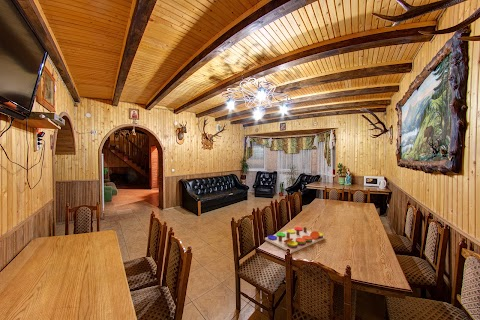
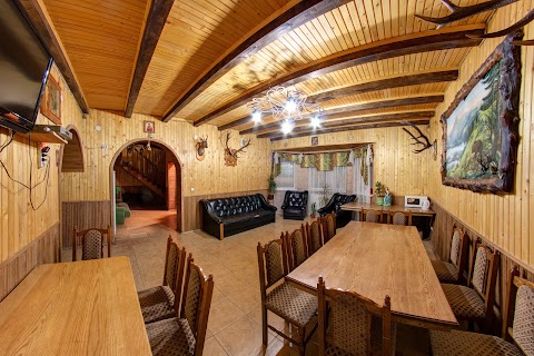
- board game (295, 235)
